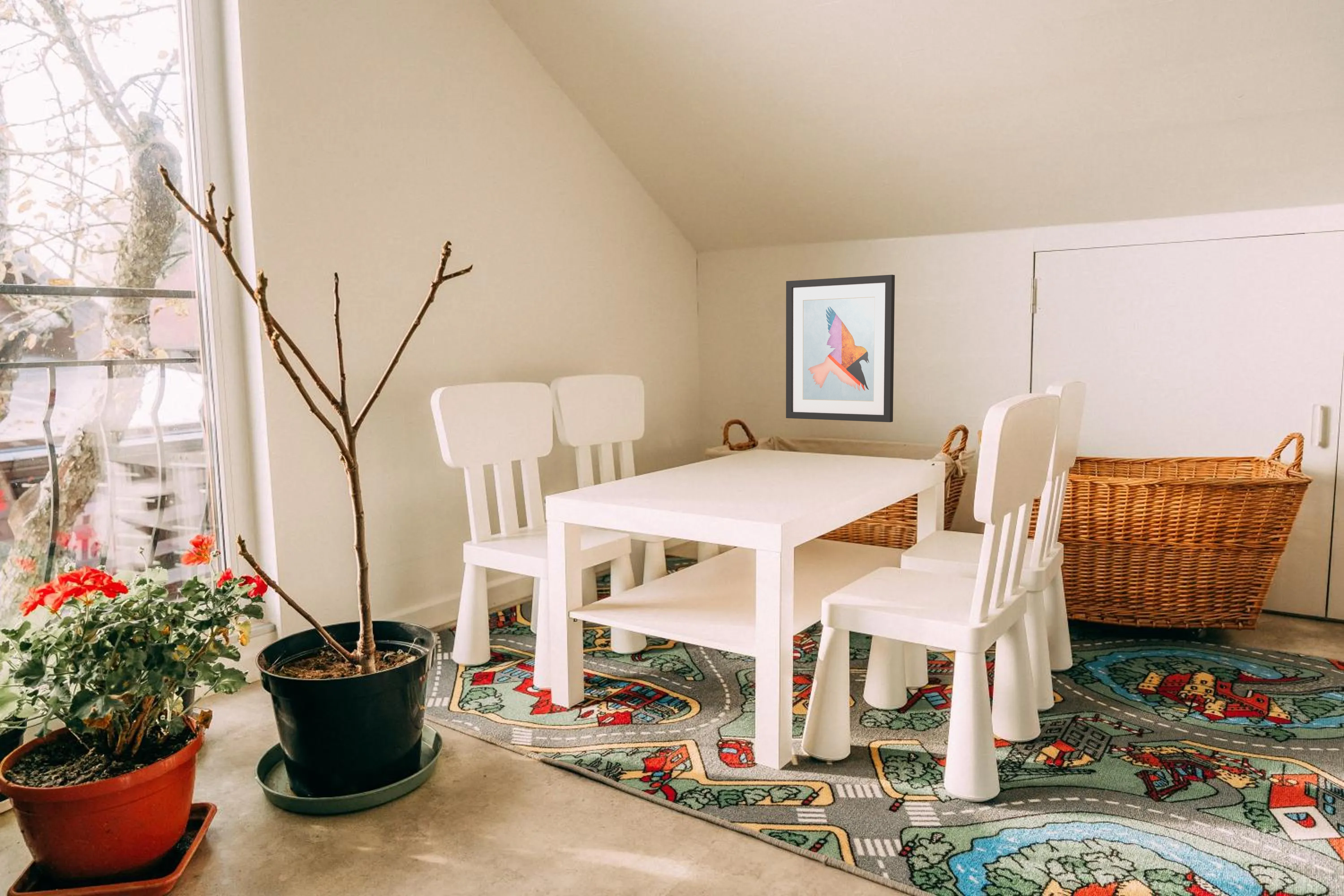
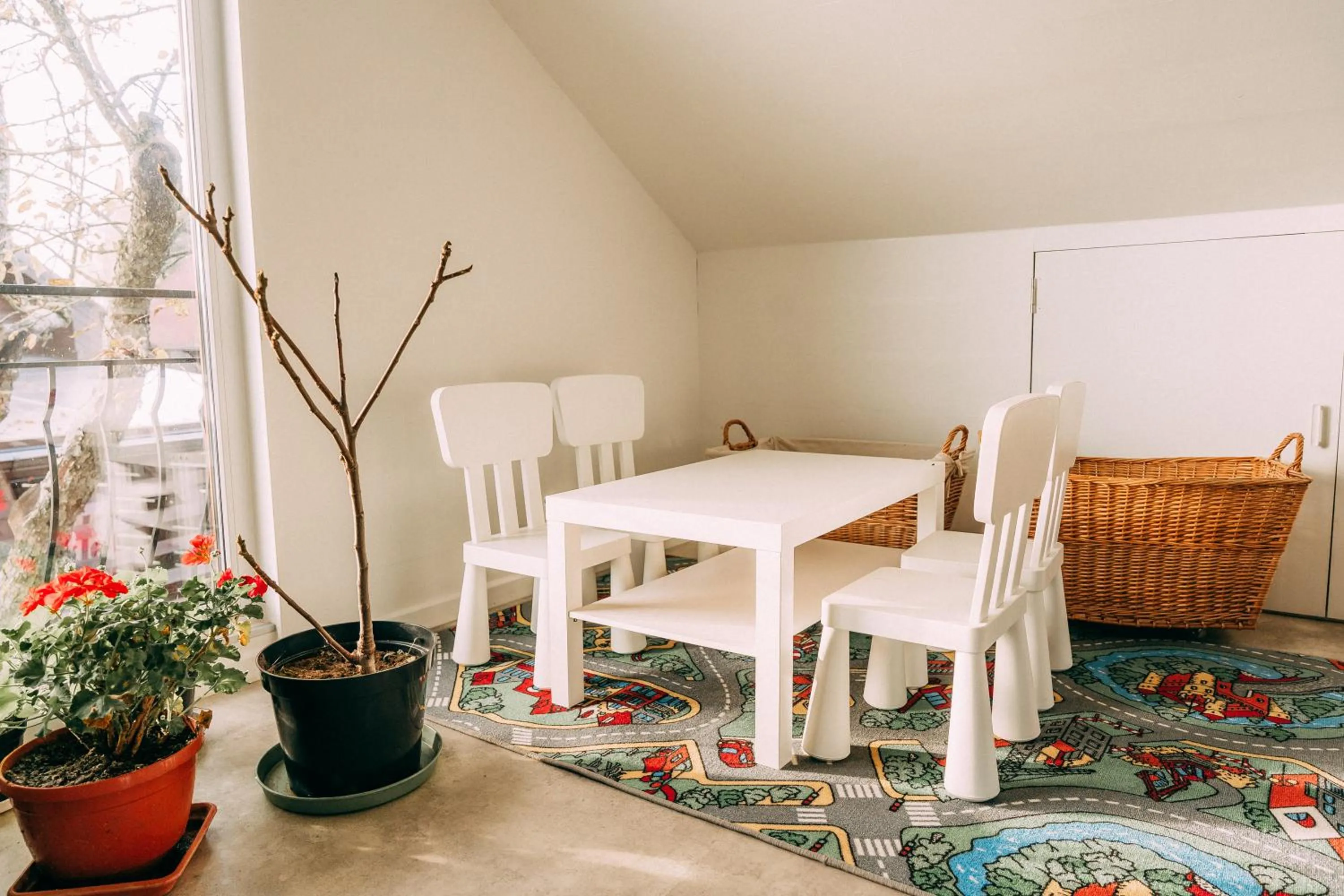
- wall art (838, 349)
